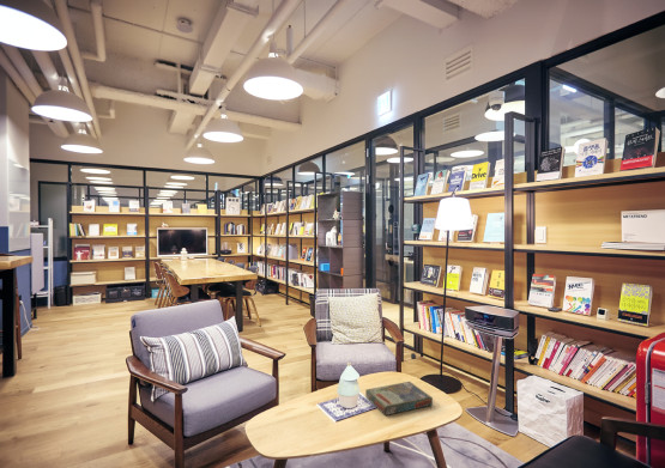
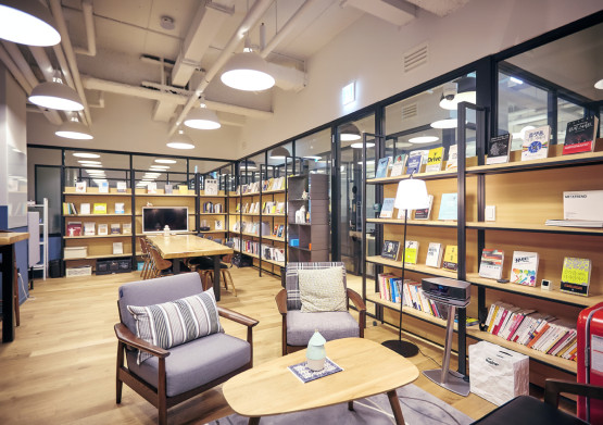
- board game (398, 396)
